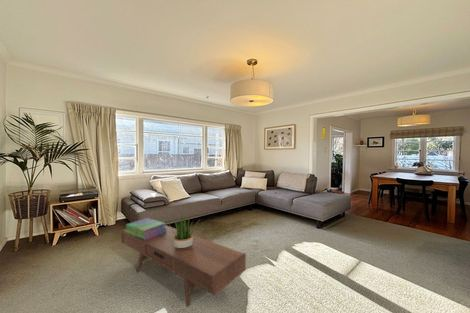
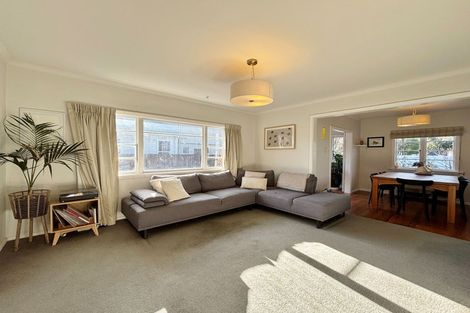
- coffee table (175, 258)
- potted plant (183, 229)
- stack of books (145, 227)
